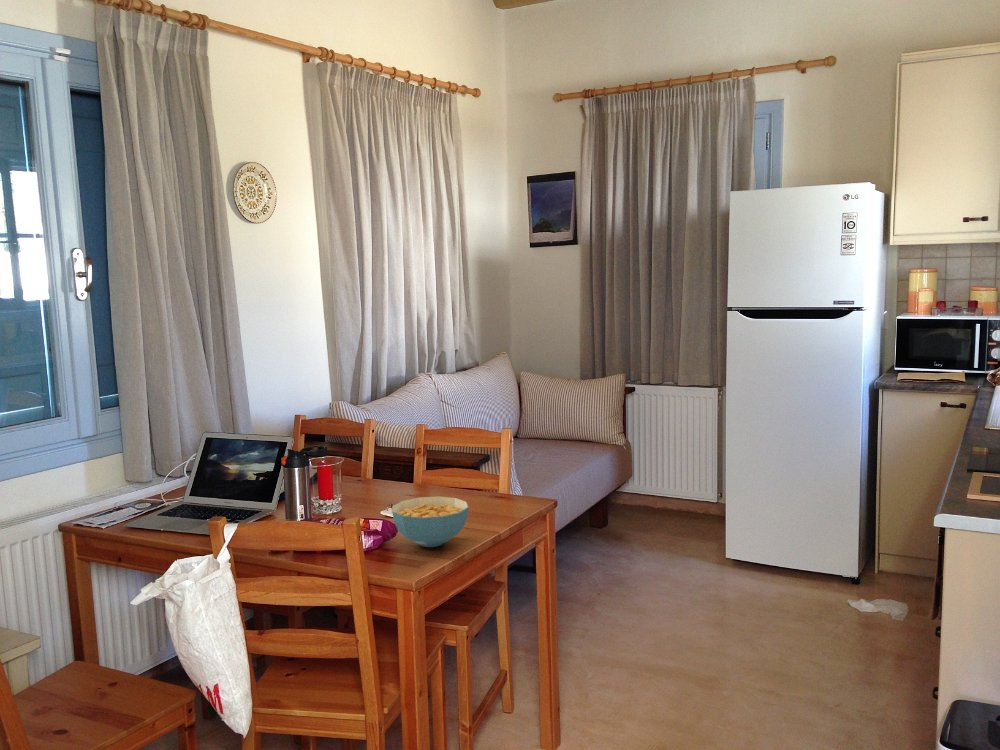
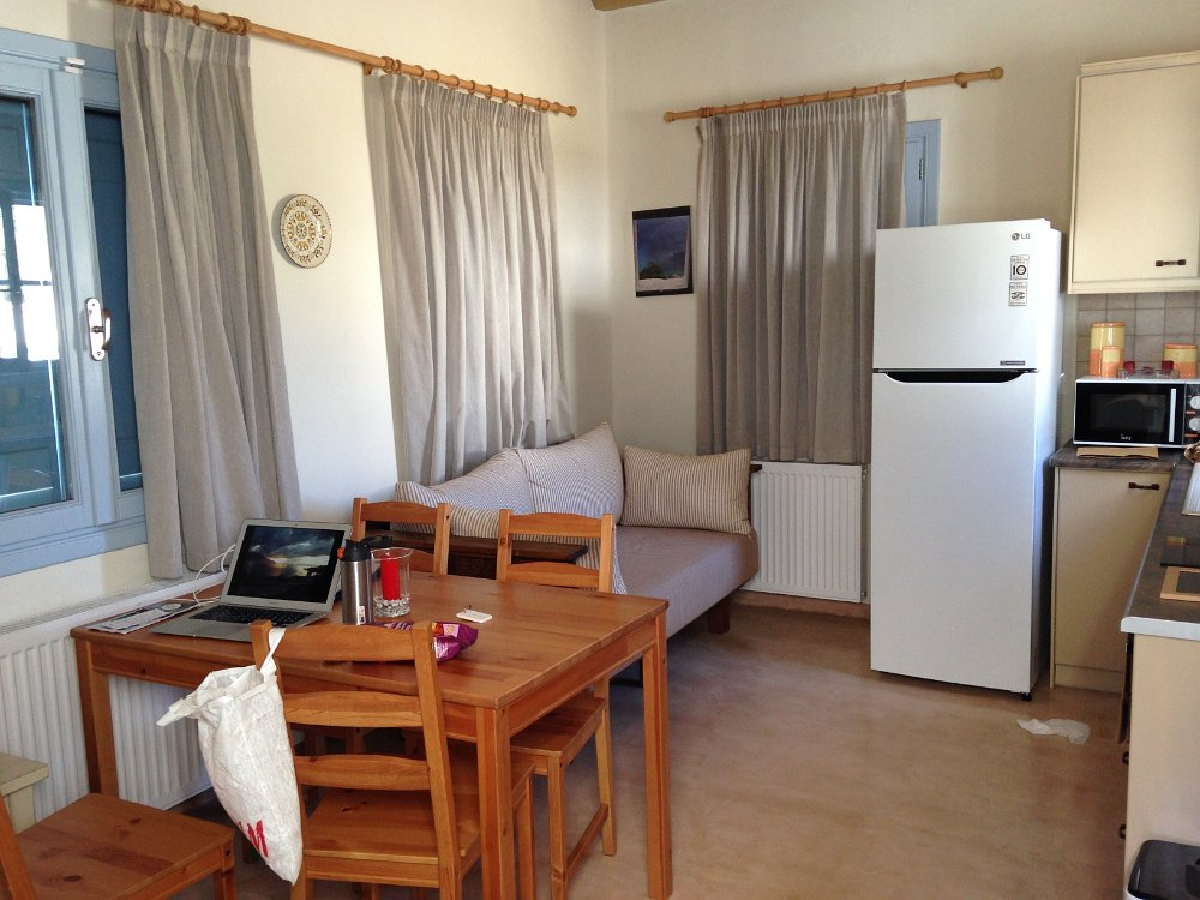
- cereal bowl (430, 525)
